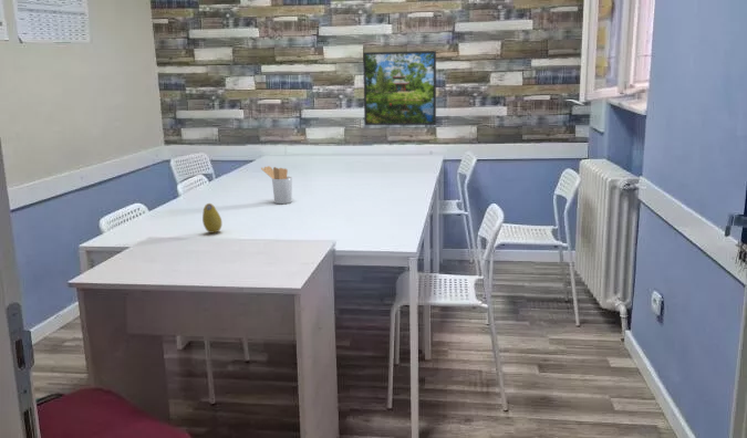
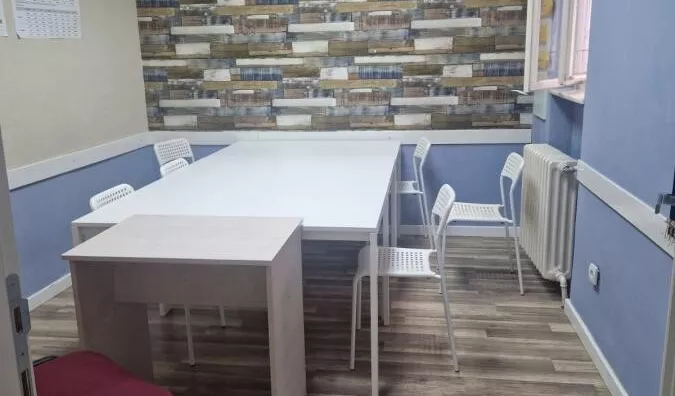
- fruit (211, 218)
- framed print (400, 88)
- utensil holder (277, 184)
